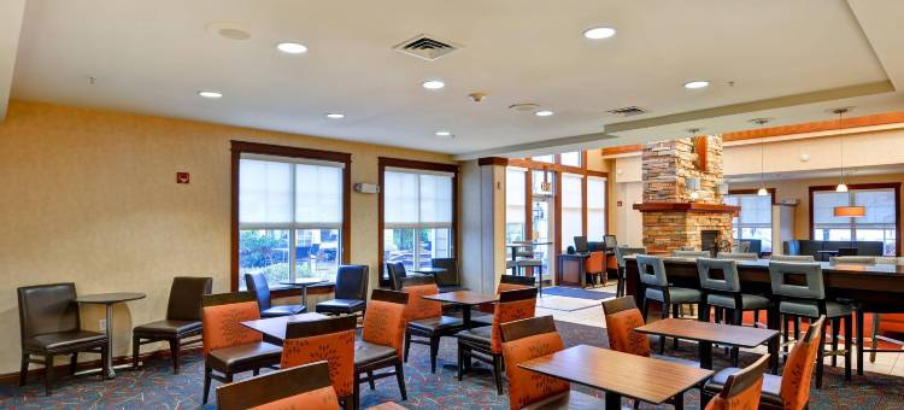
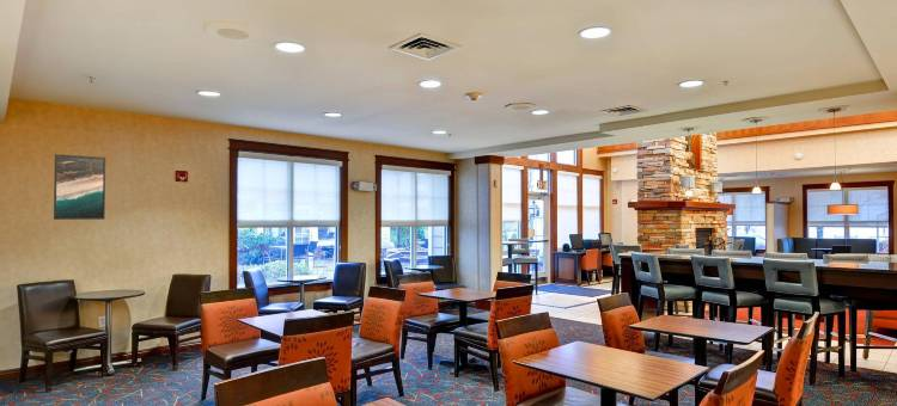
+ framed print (80, 187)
